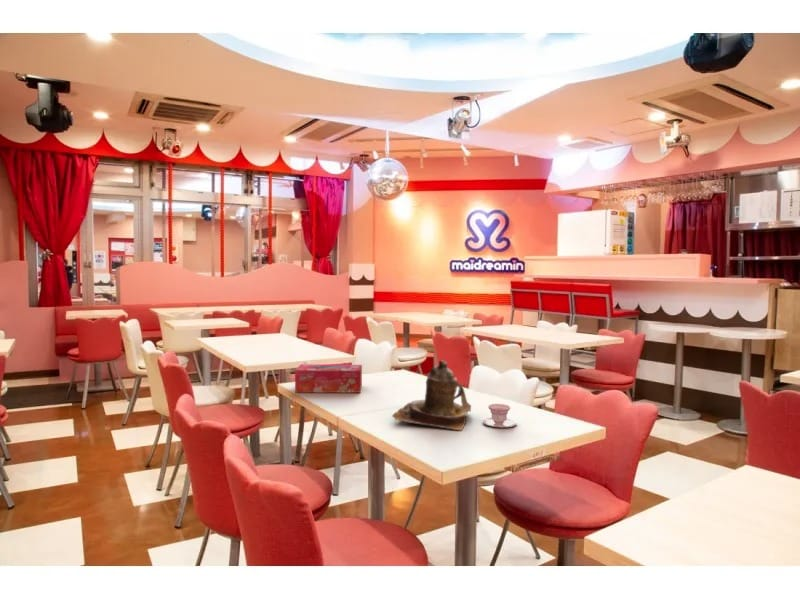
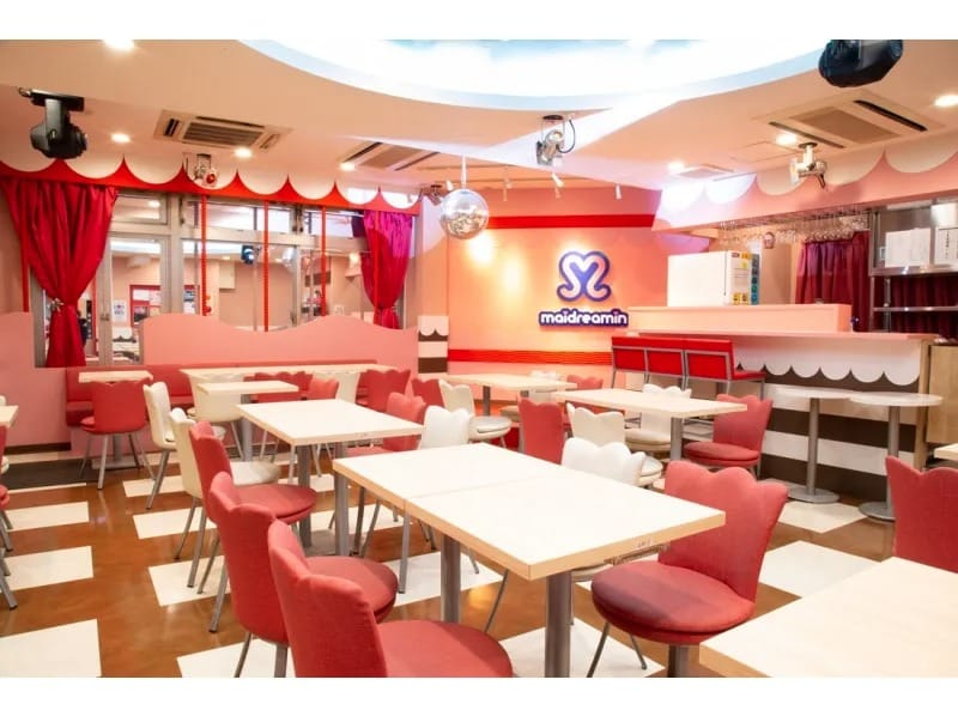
- teacup (499, 415)
- tissue box (329, 378)
- teapot (433, 389)
